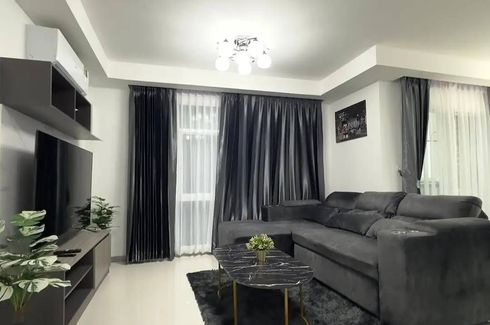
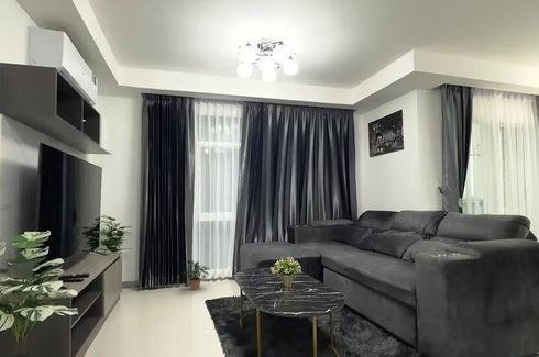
+ potted plant (197, 272)
